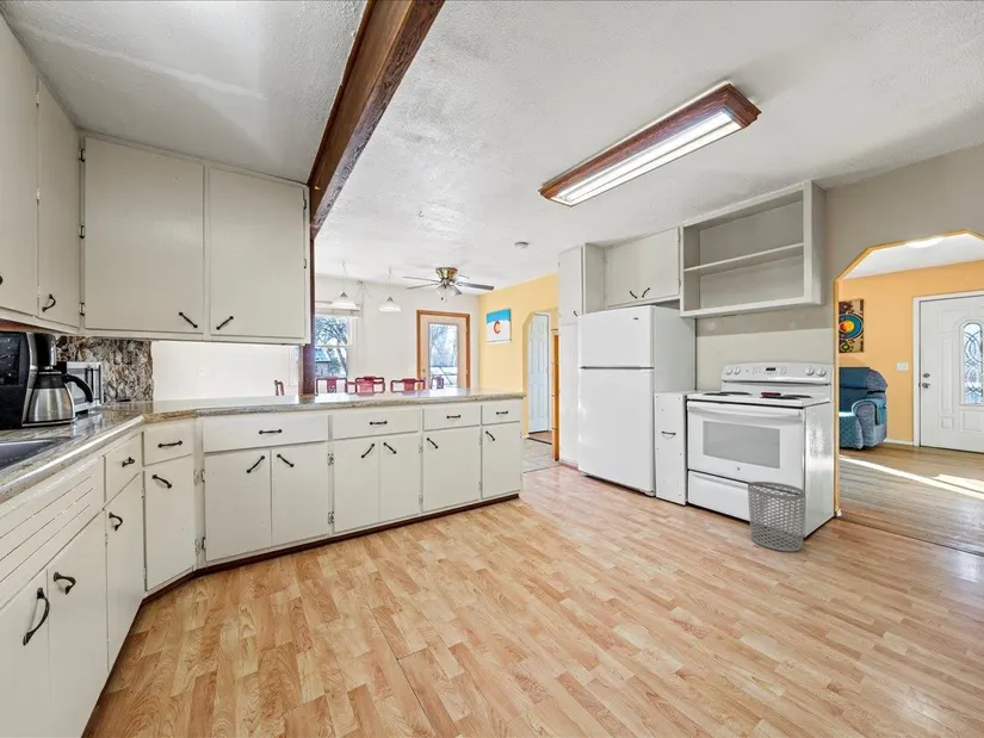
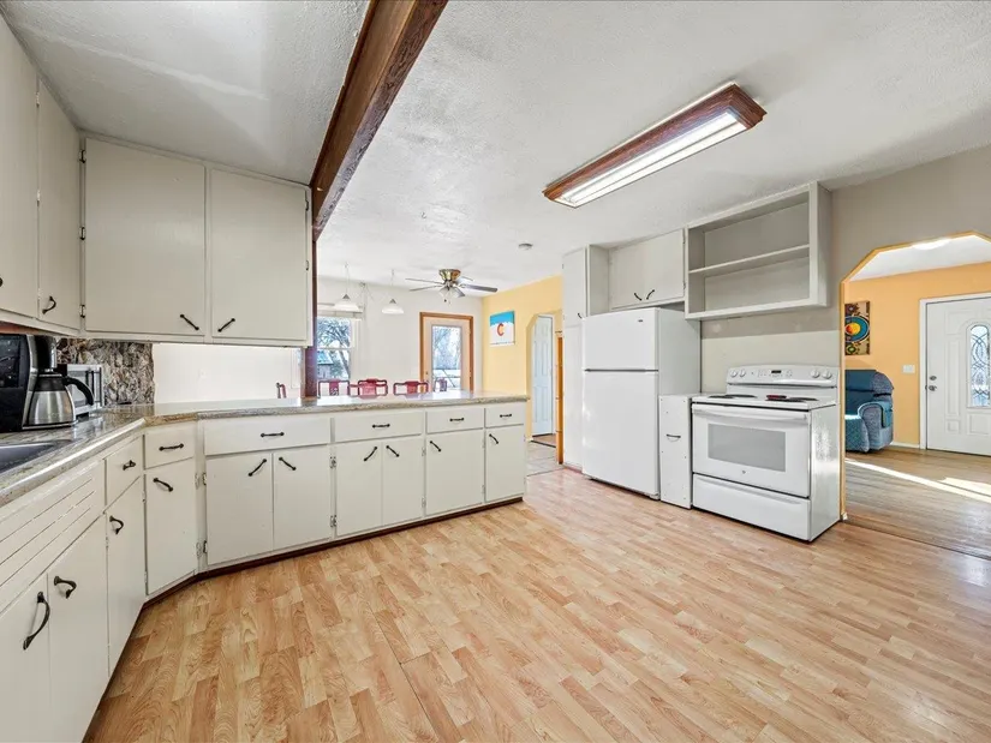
- waste bin (775, 515)
